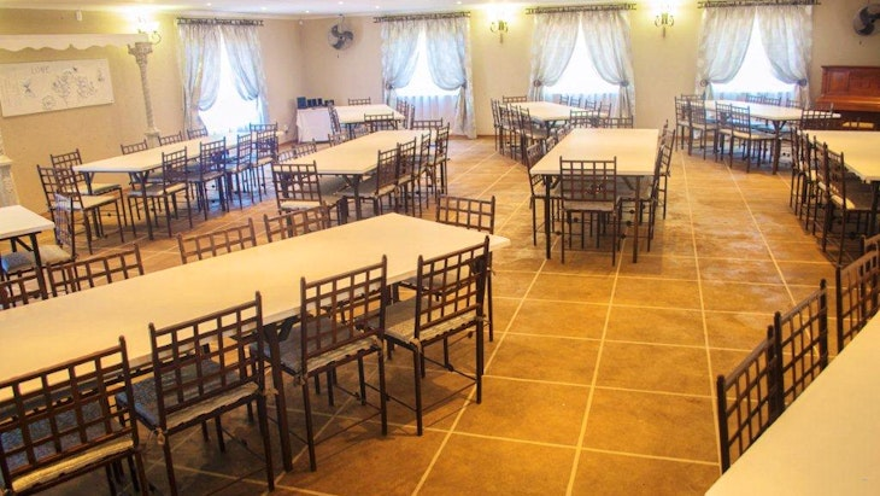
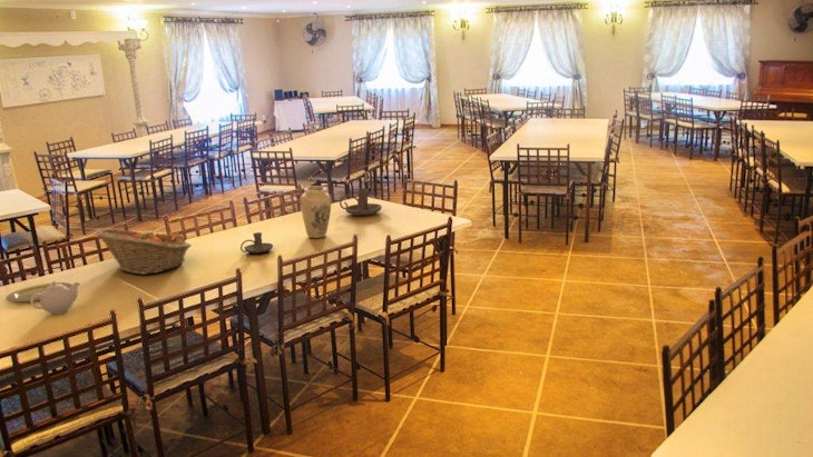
+ candle holder (359, 201)
+ plate (40, 291)
+ candle holder (255, 242)
+ fruit basket (144, 246)
+ teapot (56, 296)
+ vase (316, 211)
